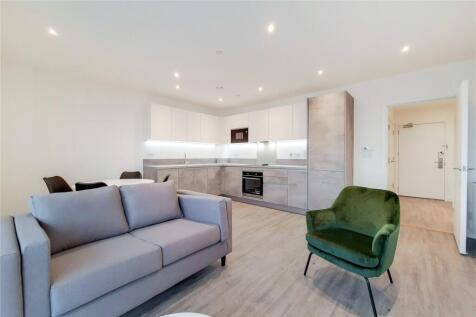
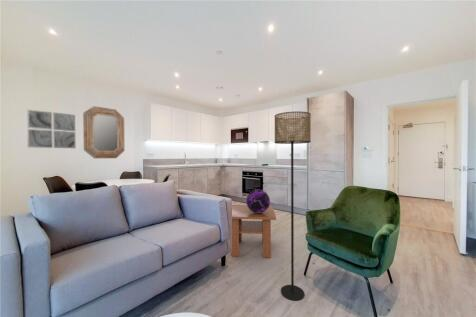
+ home mirror (105, 133)
+ floor lamp (292, 204)
+ wall art (53, 129)
+ decorative sphere (258, 201)
+ coffee table (251, 229)
